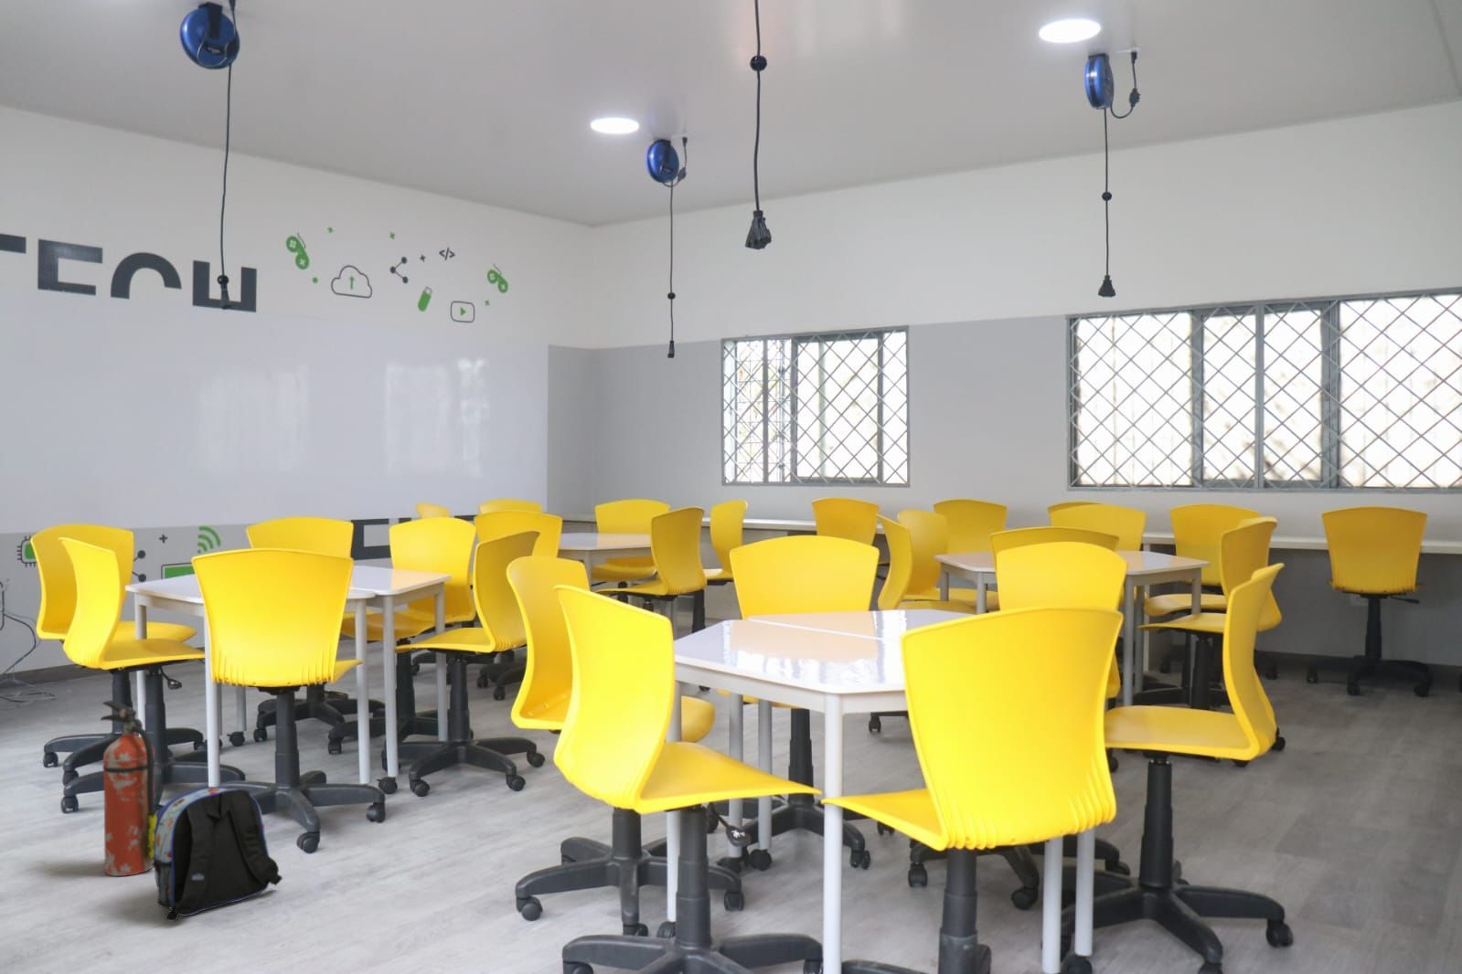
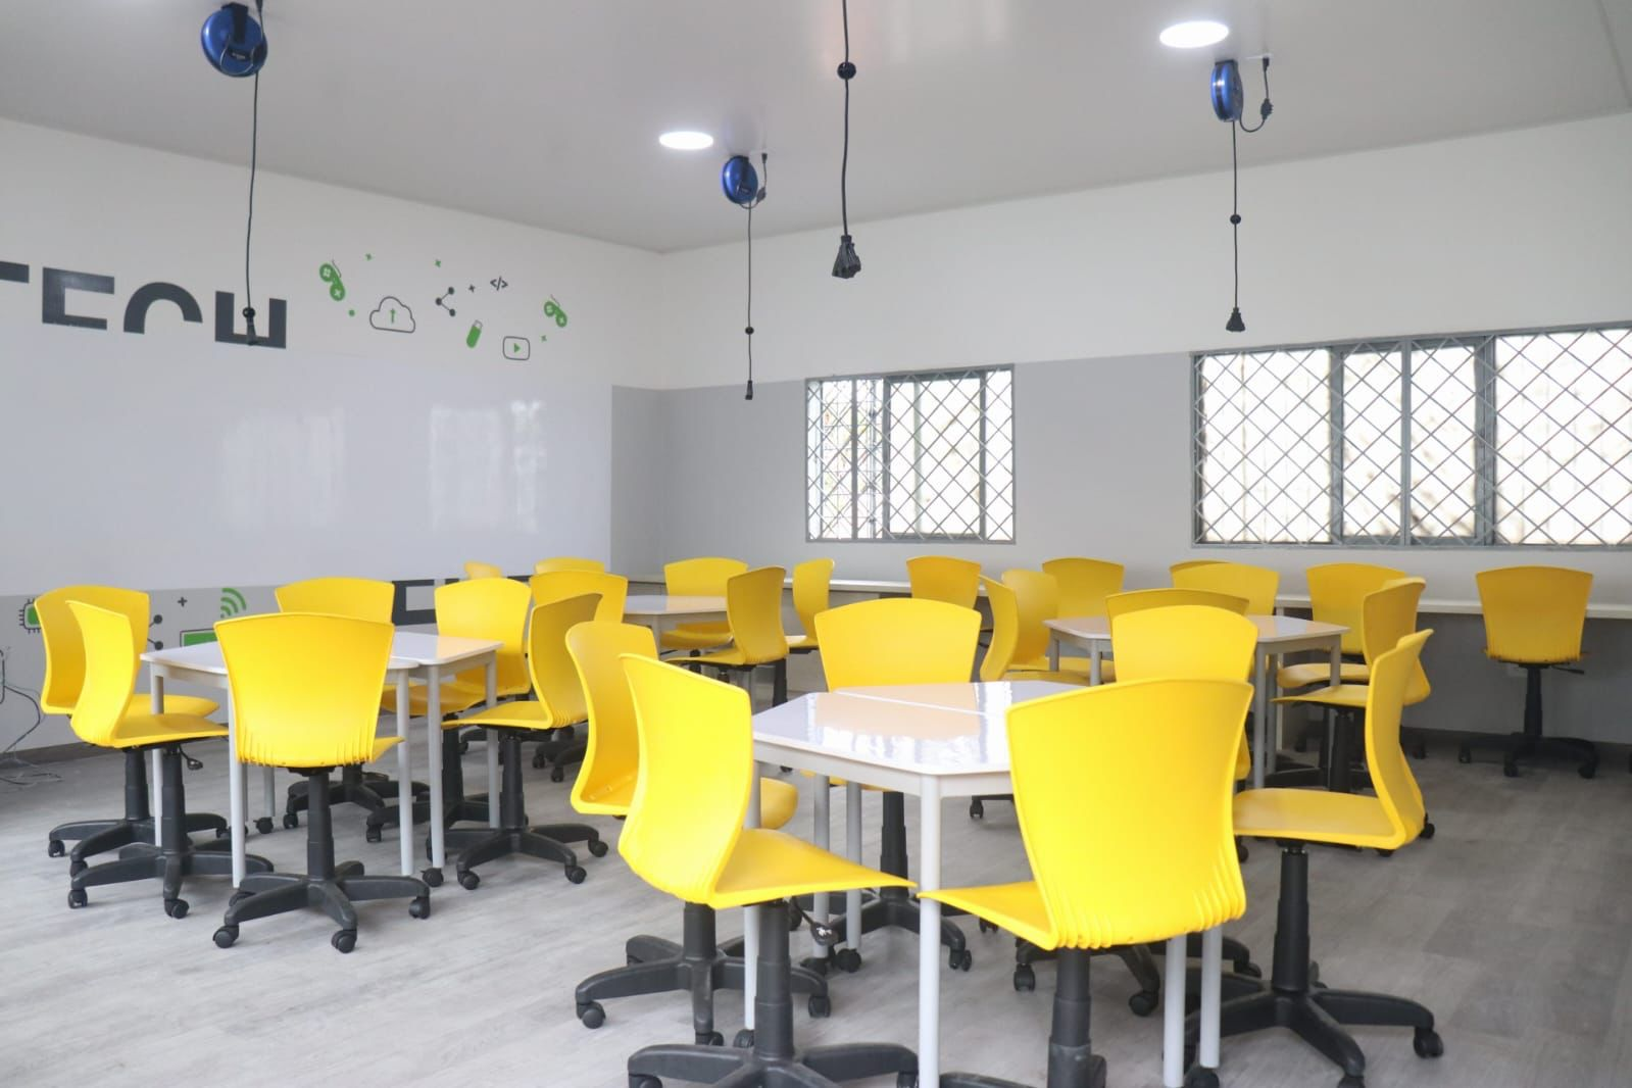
- backpack (210, 844)
- fire extinguisher (127, 786)
